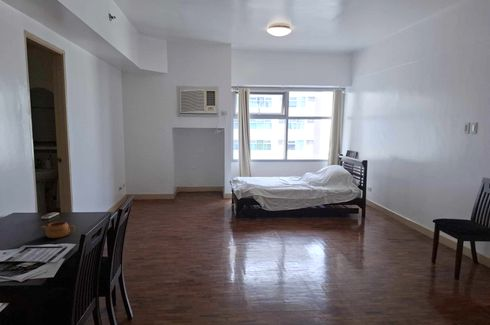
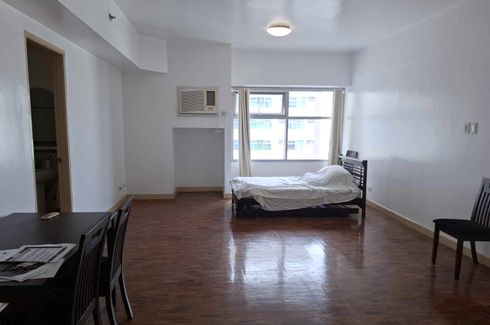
- teapot (58, 229)
